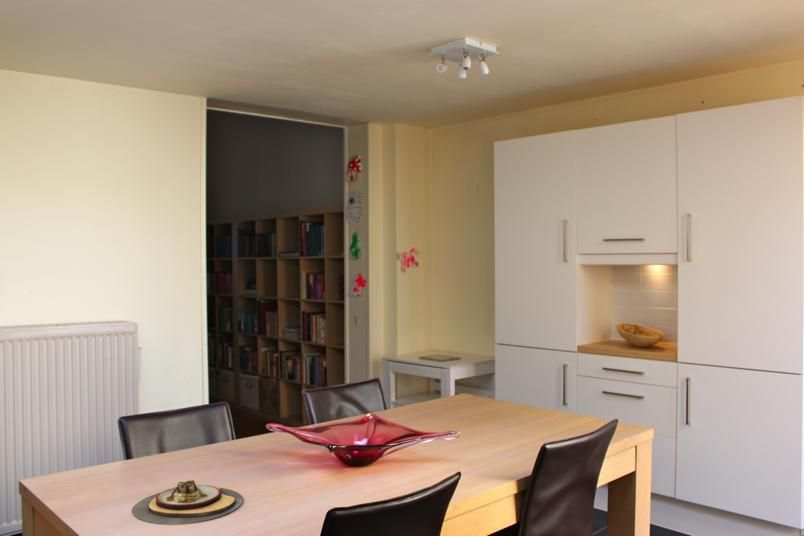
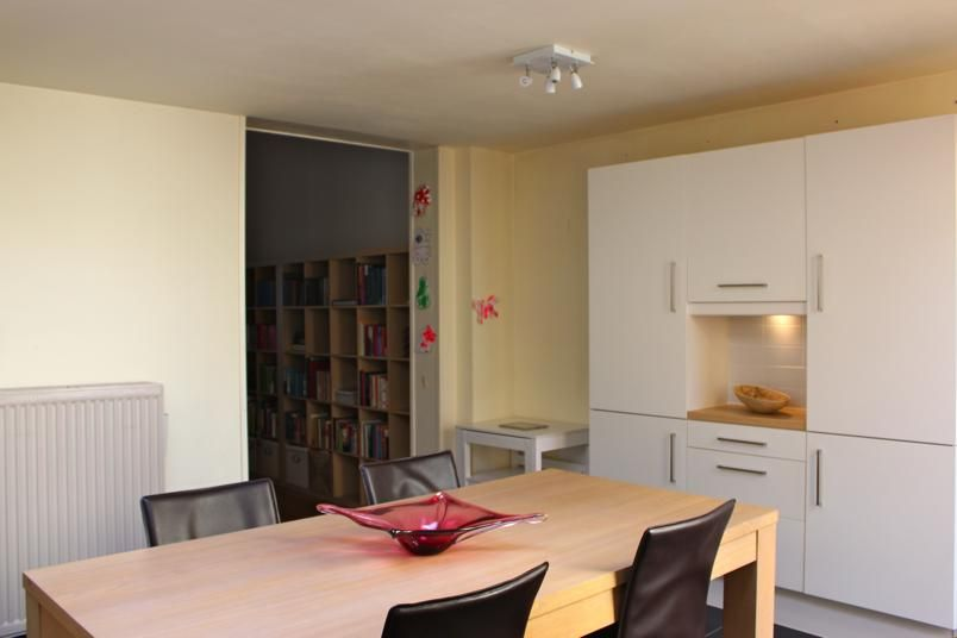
- plate (188, 492)
